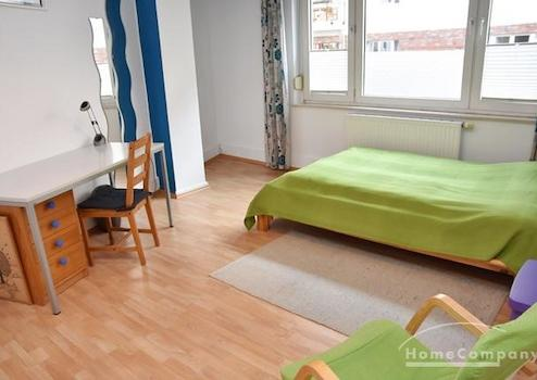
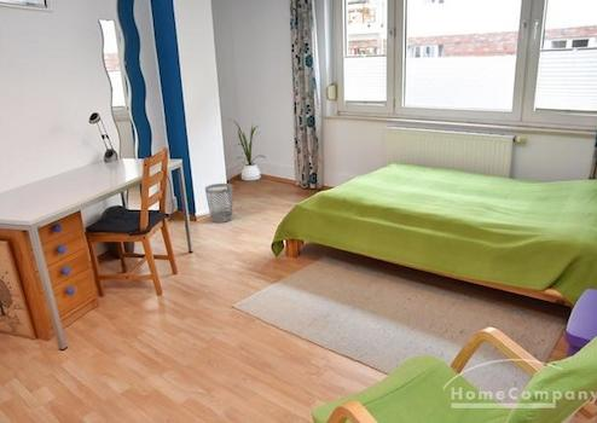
+ wastebasket (220, 203)
+ house plant (247, 149)
